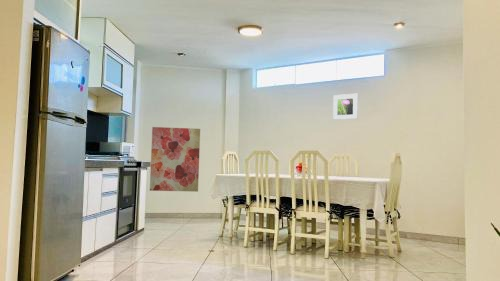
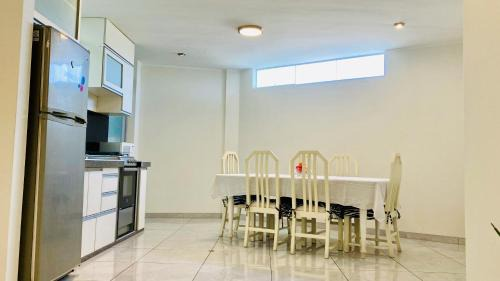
- wall art (175, 159)
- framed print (345, 106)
